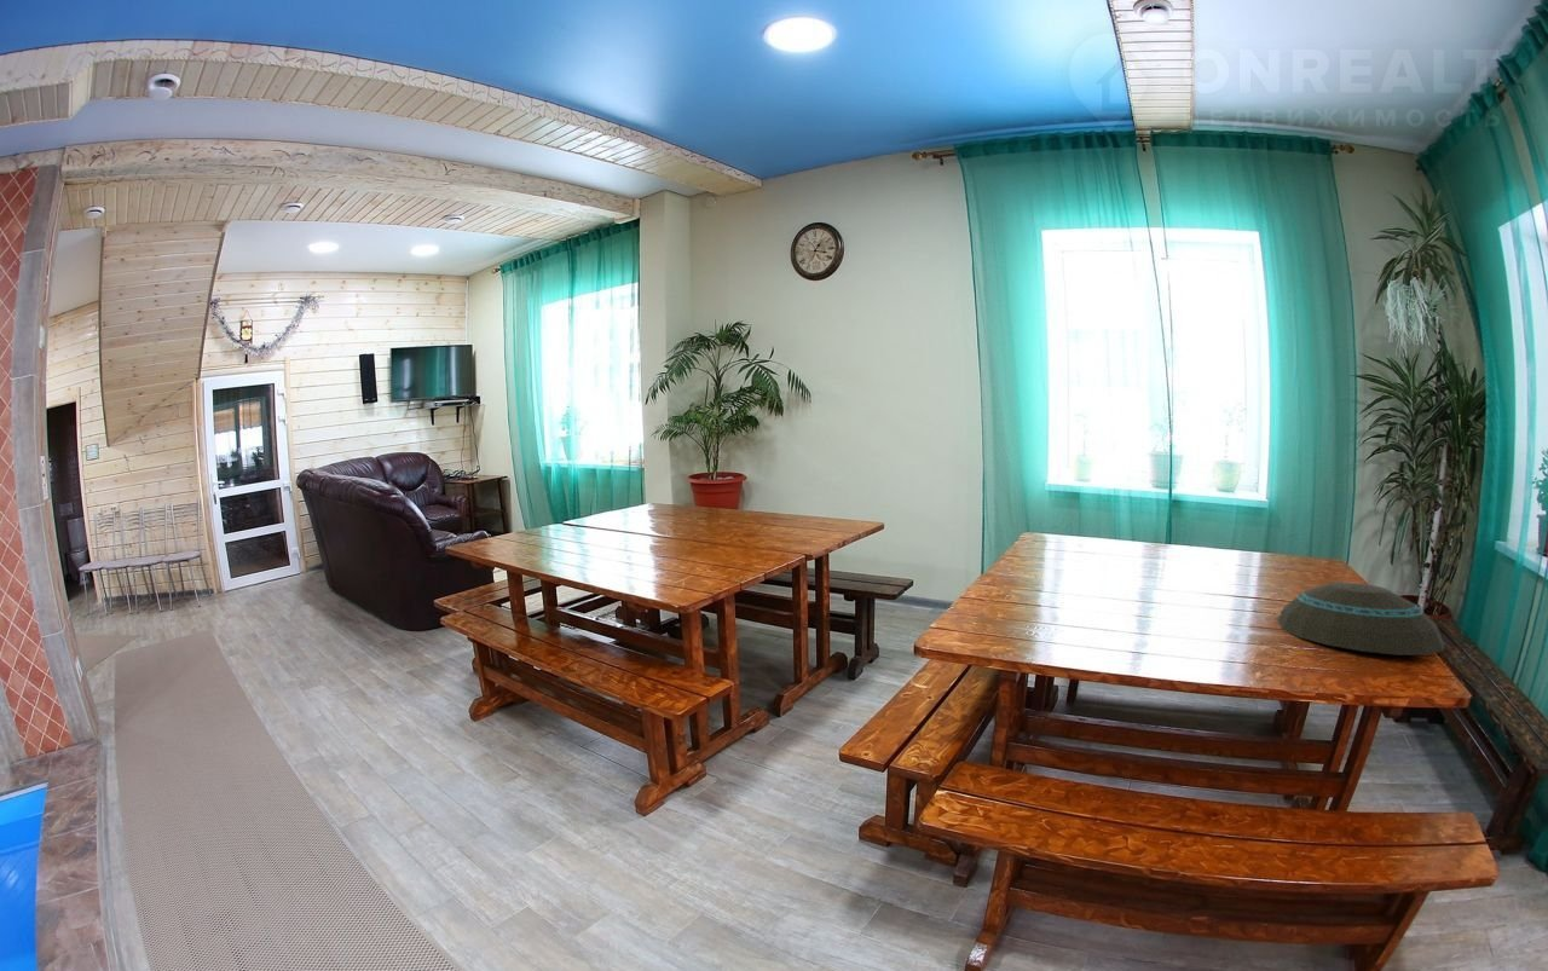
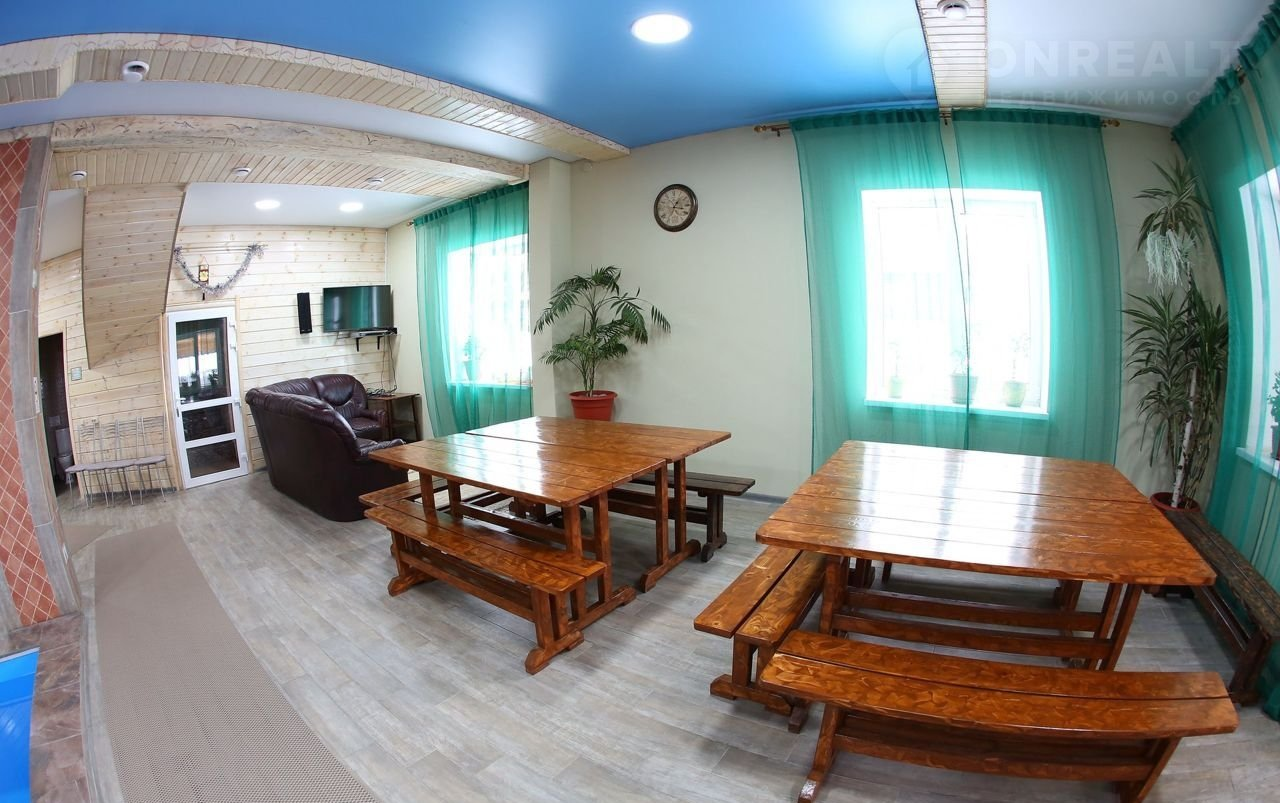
- bowl (1356, 608)
